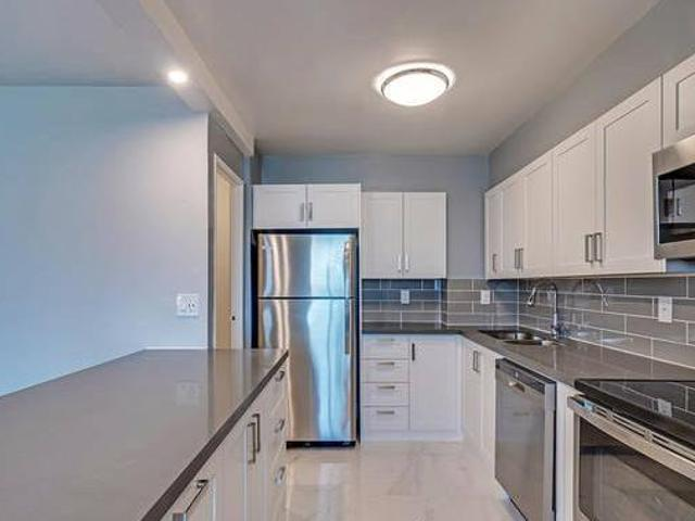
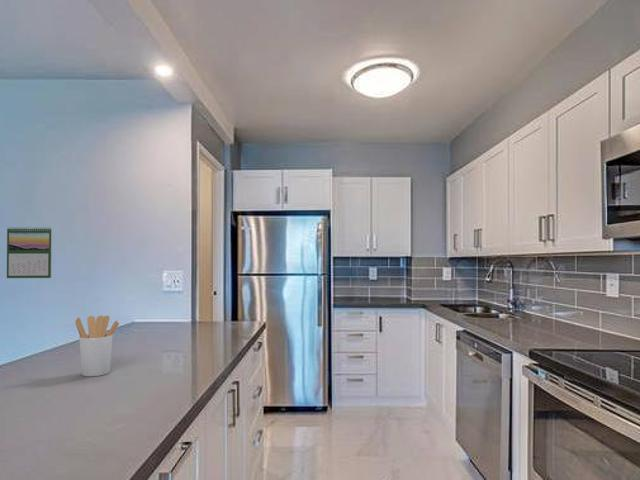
+ calendar (29, 252)
+ utensil holder (96, 343)
